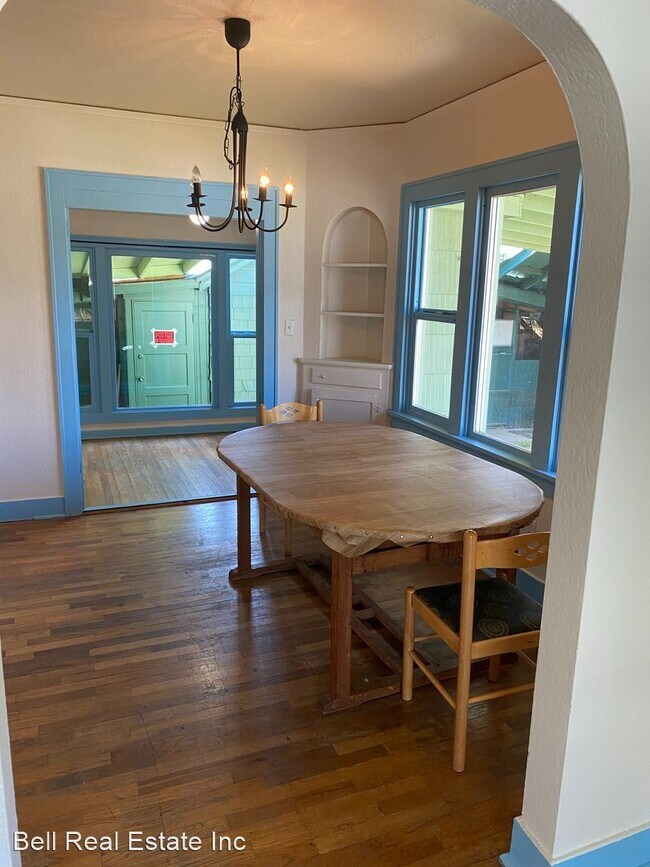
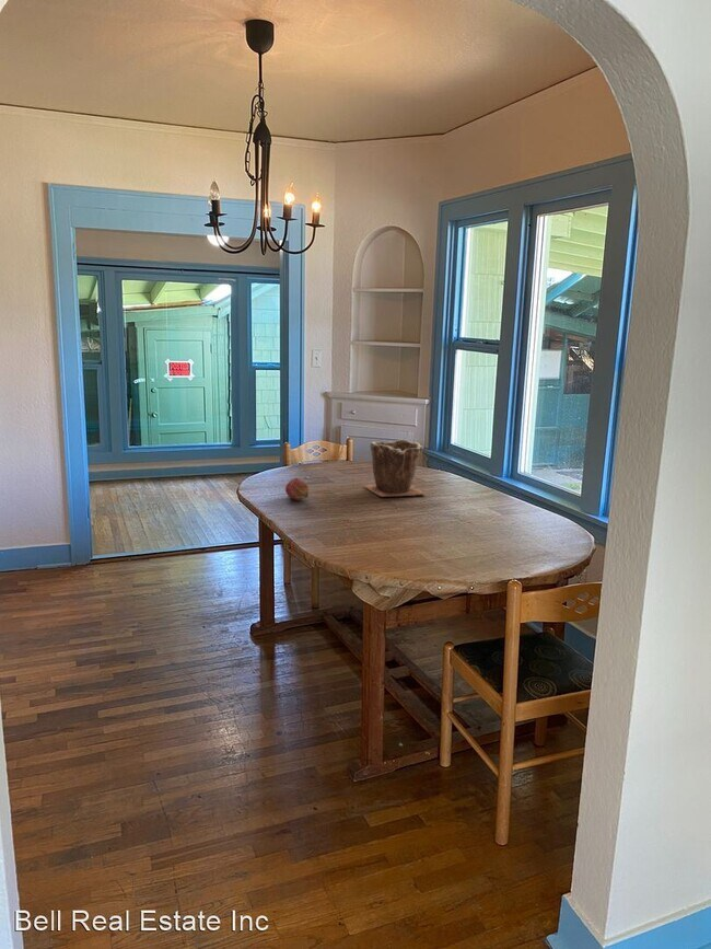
+ plant pot (395, 466)
+ fruit (296, 488)
